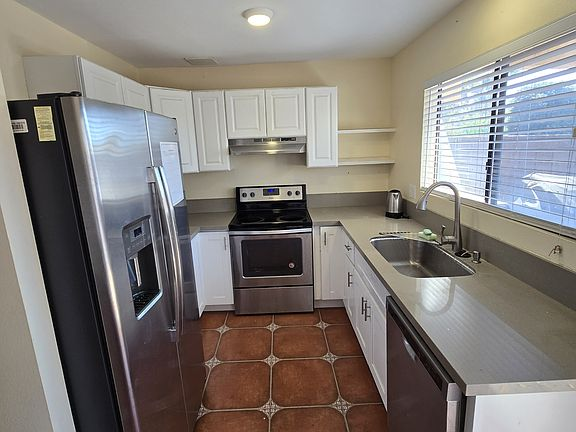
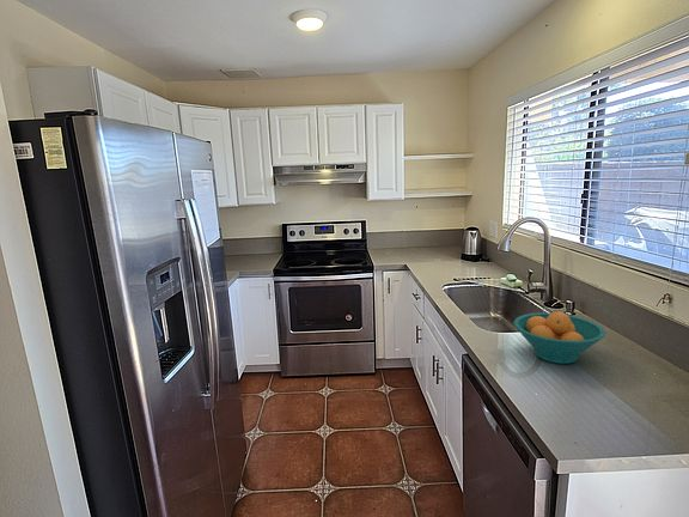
+ fruit bowl (556, 334)
